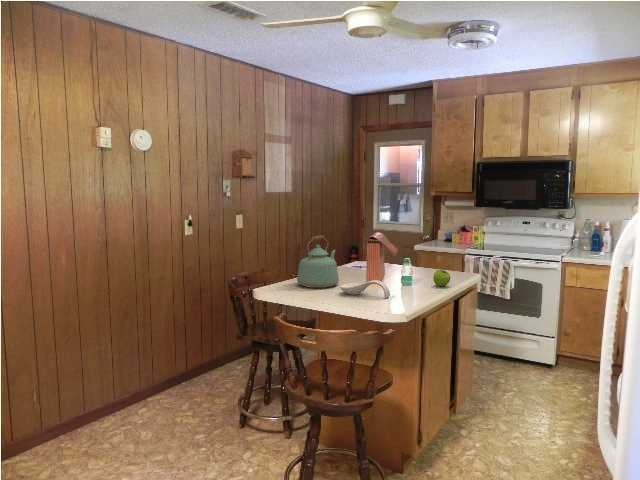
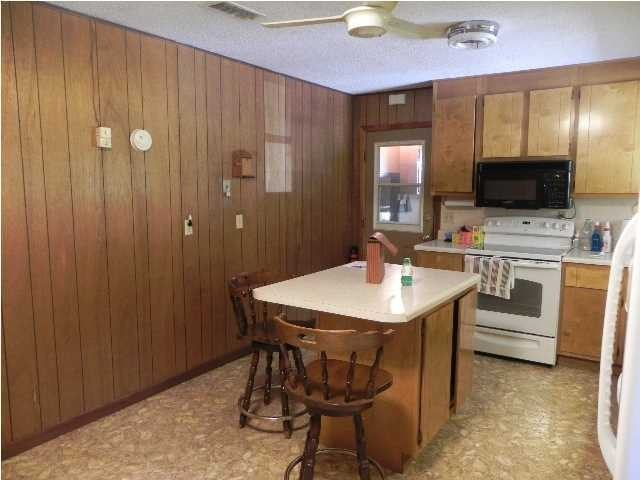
- fruit (441, 278)
- kettle (320, 259)
- spoon rest (364, 287)
